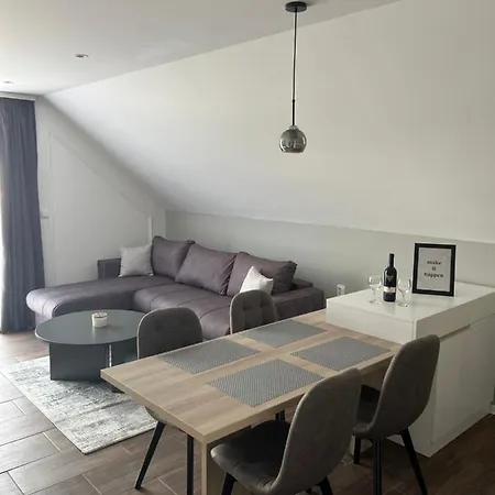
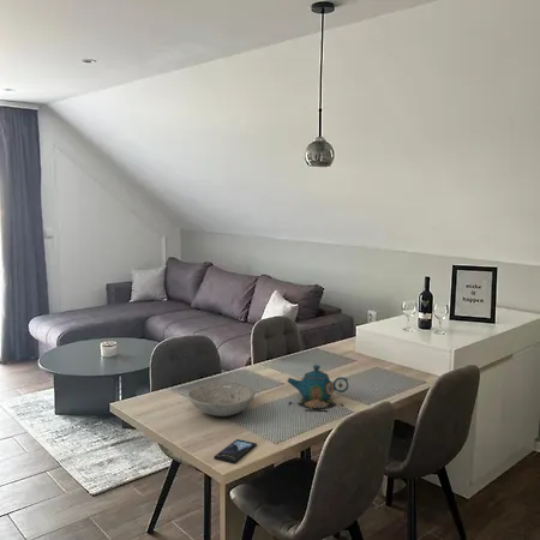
+ teapot (317, 383)
+ bowl (221, 402)
+ smartphone (235, 450)
